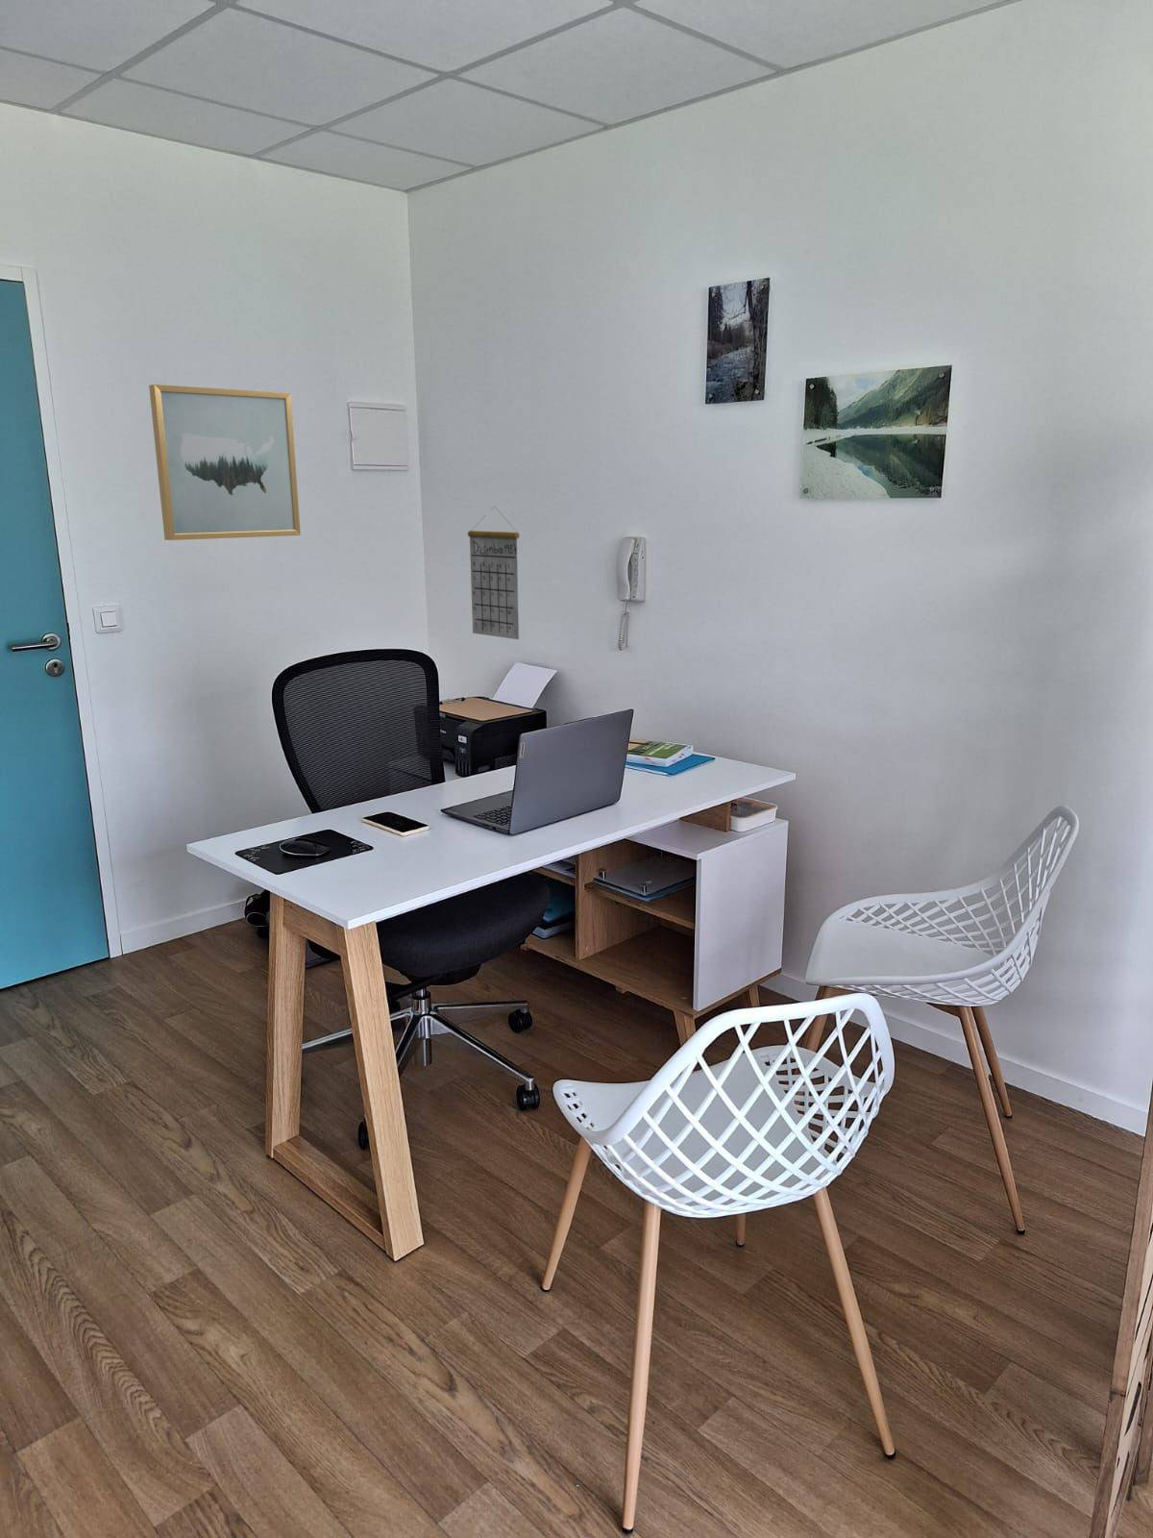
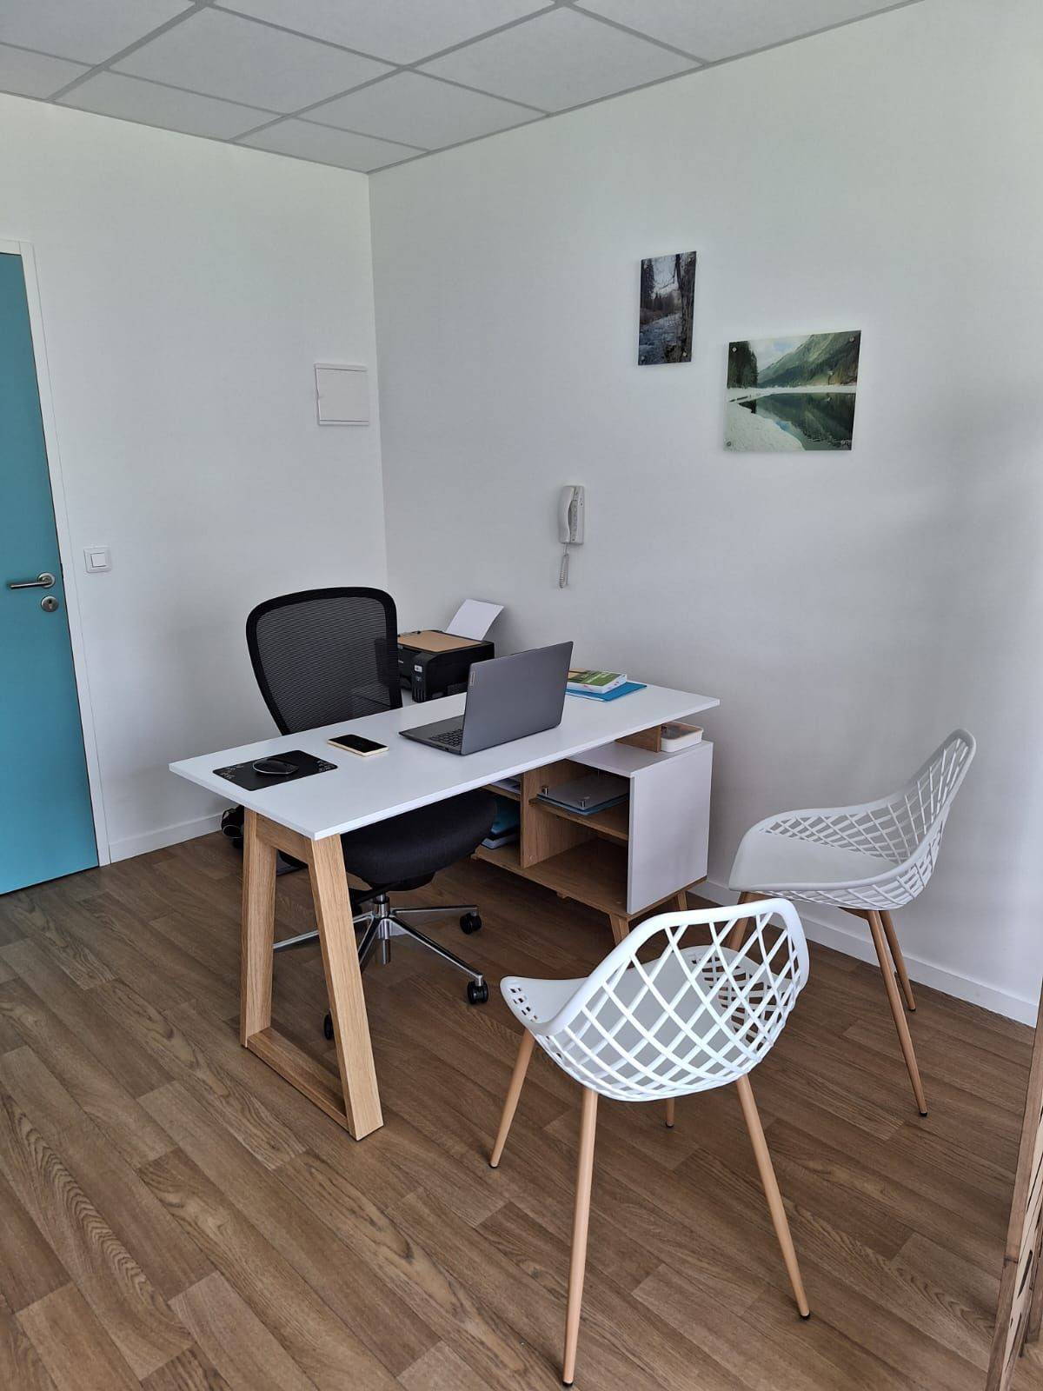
- calendar (494, 572)
- wall art (229, 464)
